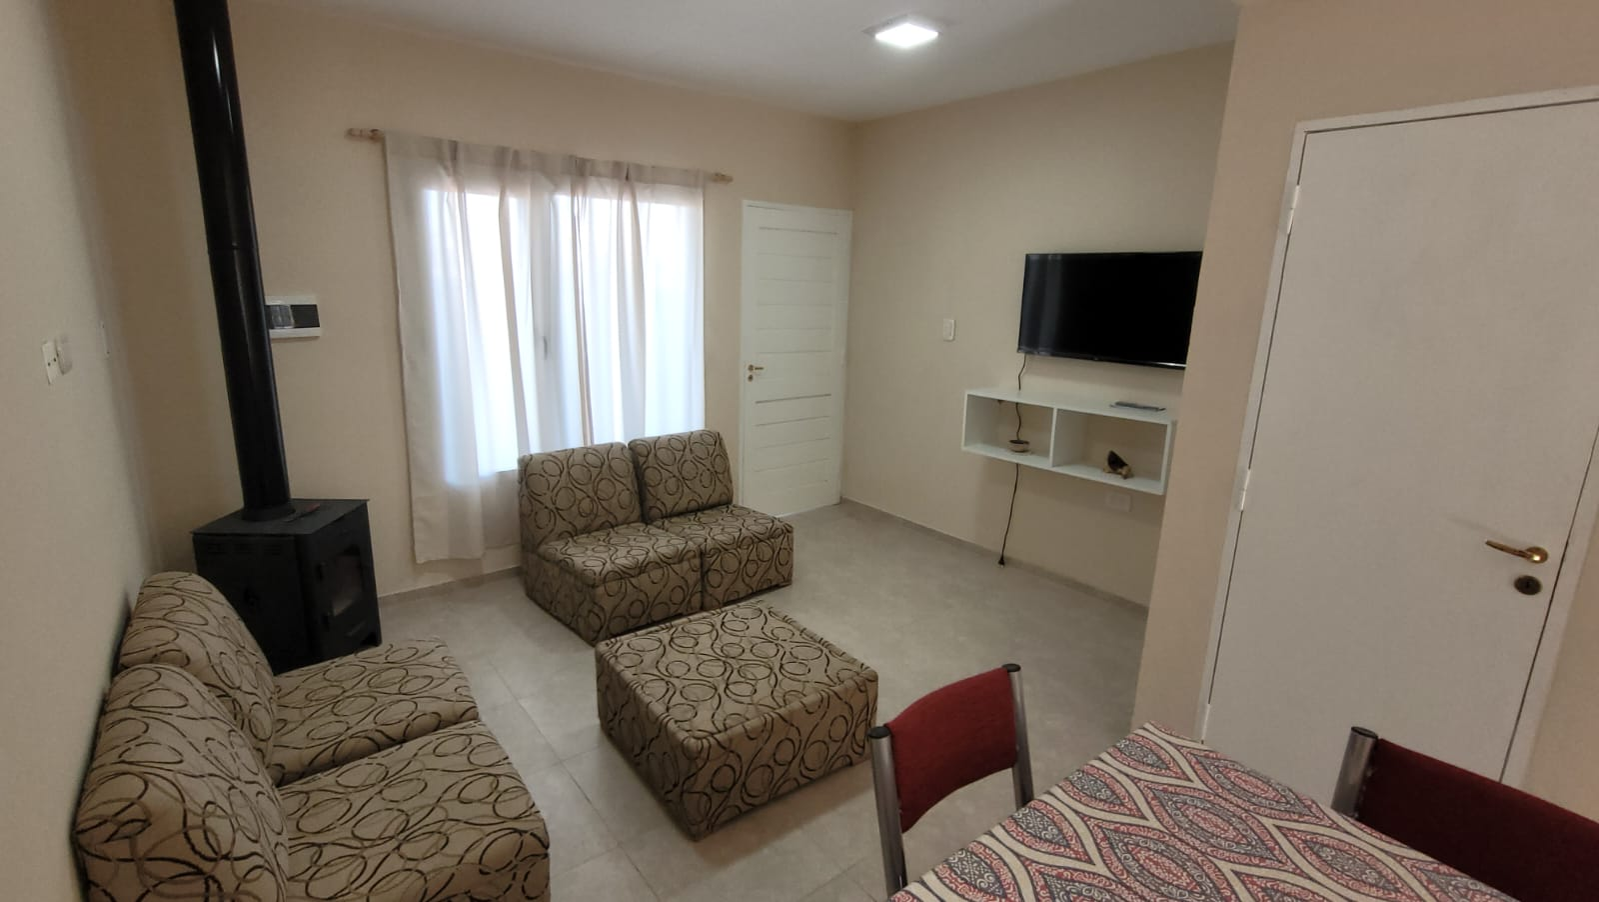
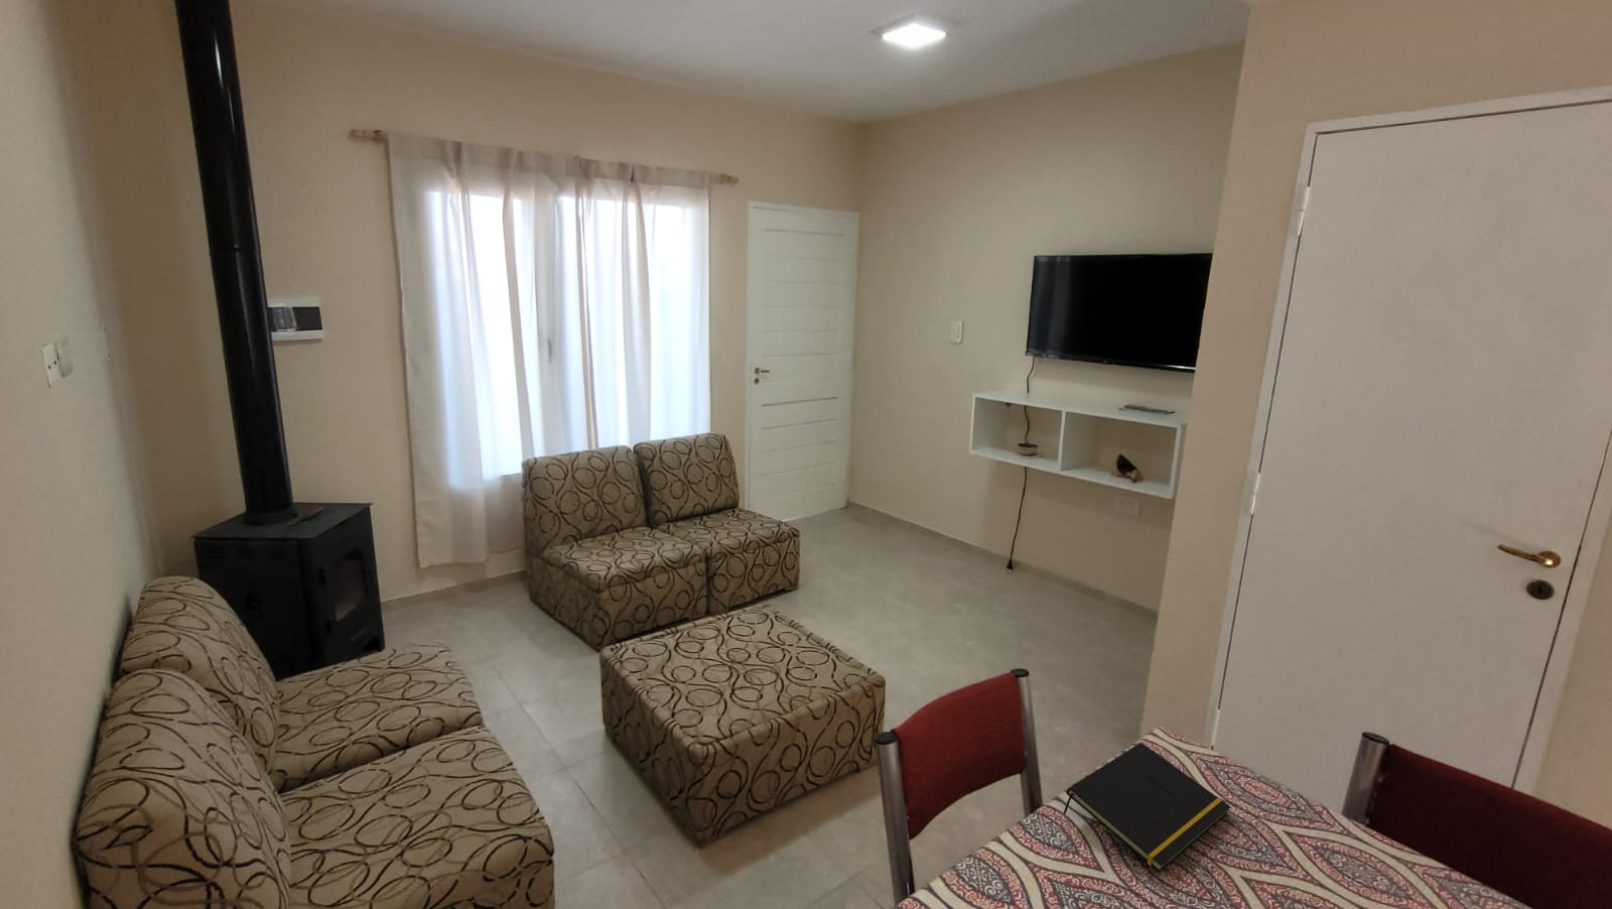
+ notepad (1148, 800)
